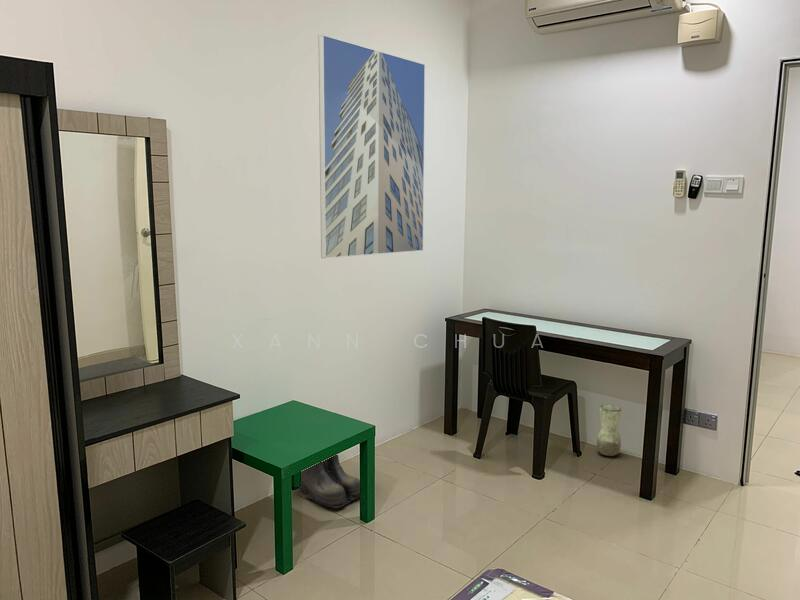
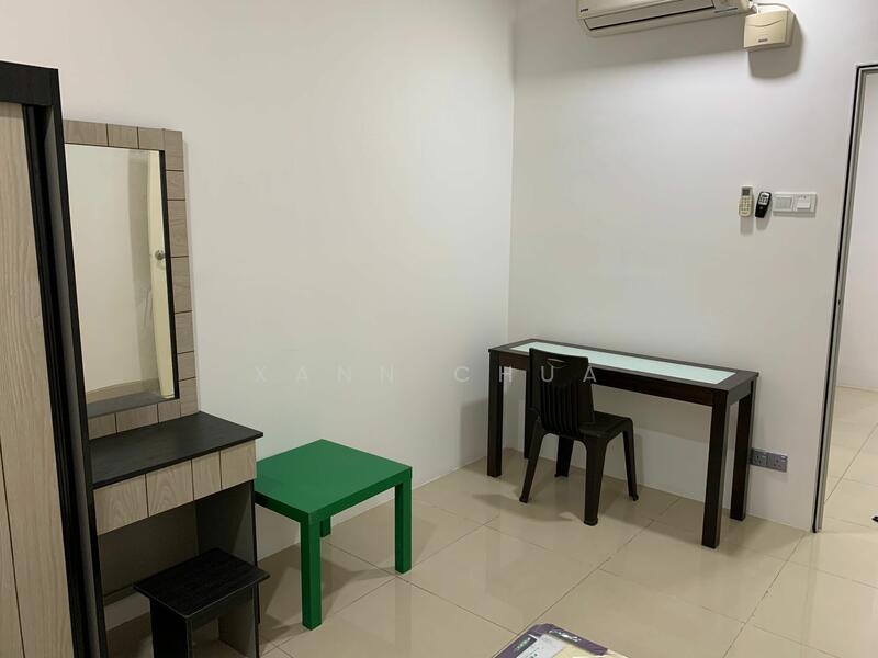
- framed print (376, 154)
- vase (609, 430)
- boots (328, 462)
